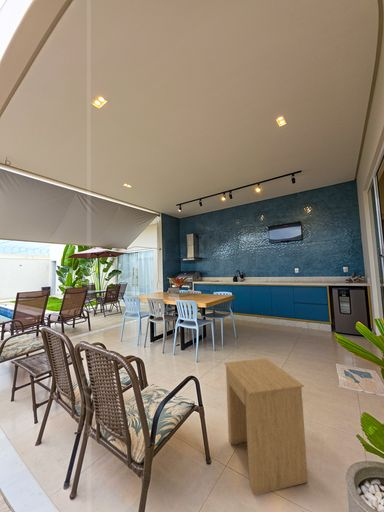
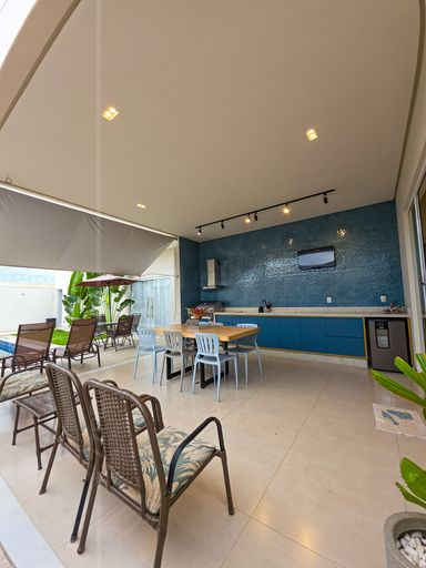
- side table (262, 415)
